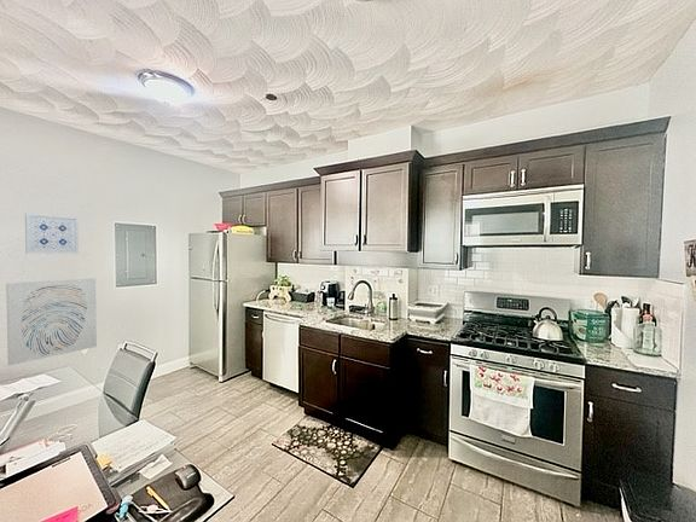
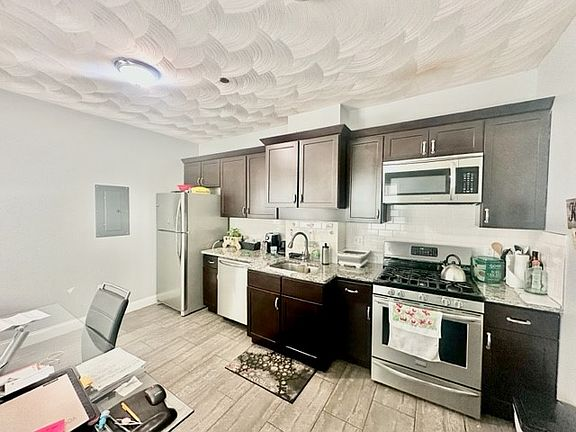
- wall art (53, 234)
- wall art (56, 318)
